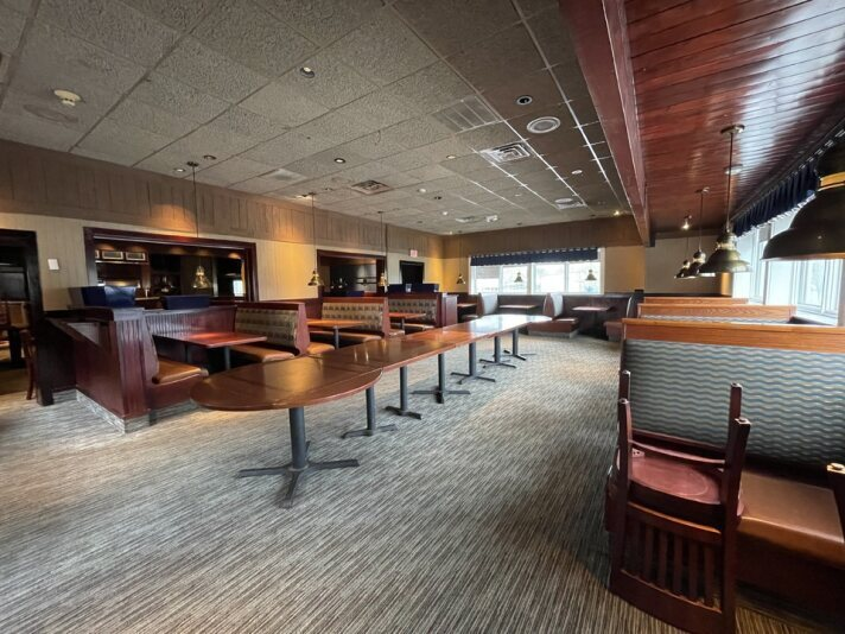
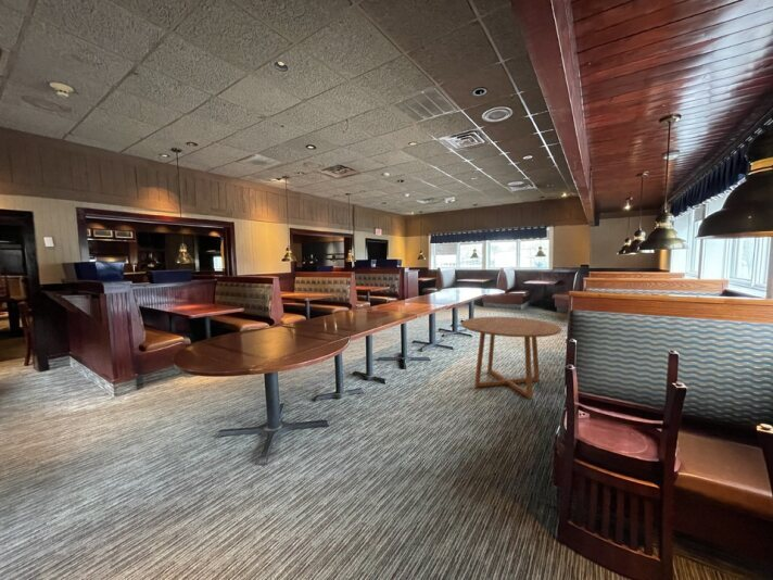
+ dining table (493, 351)
